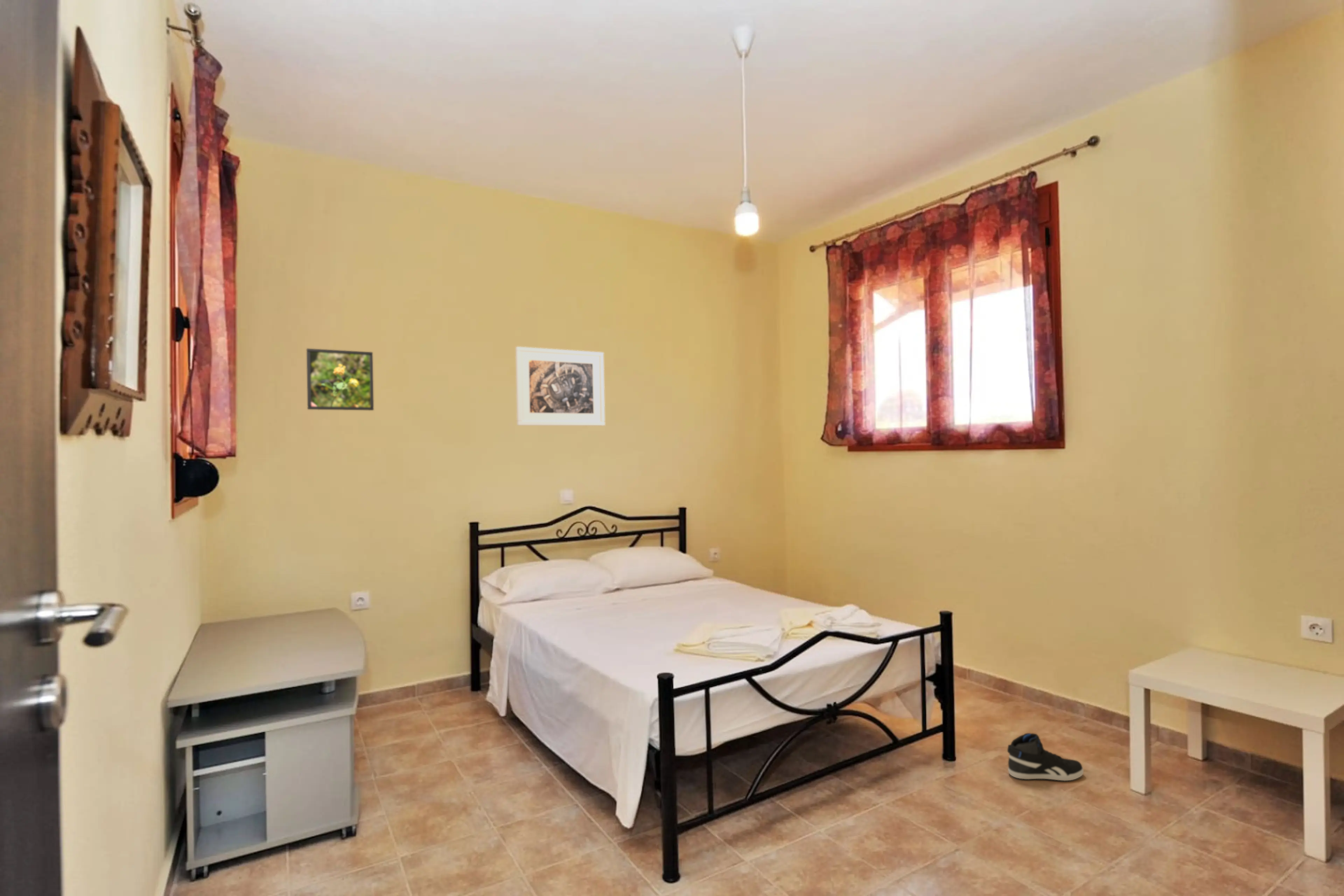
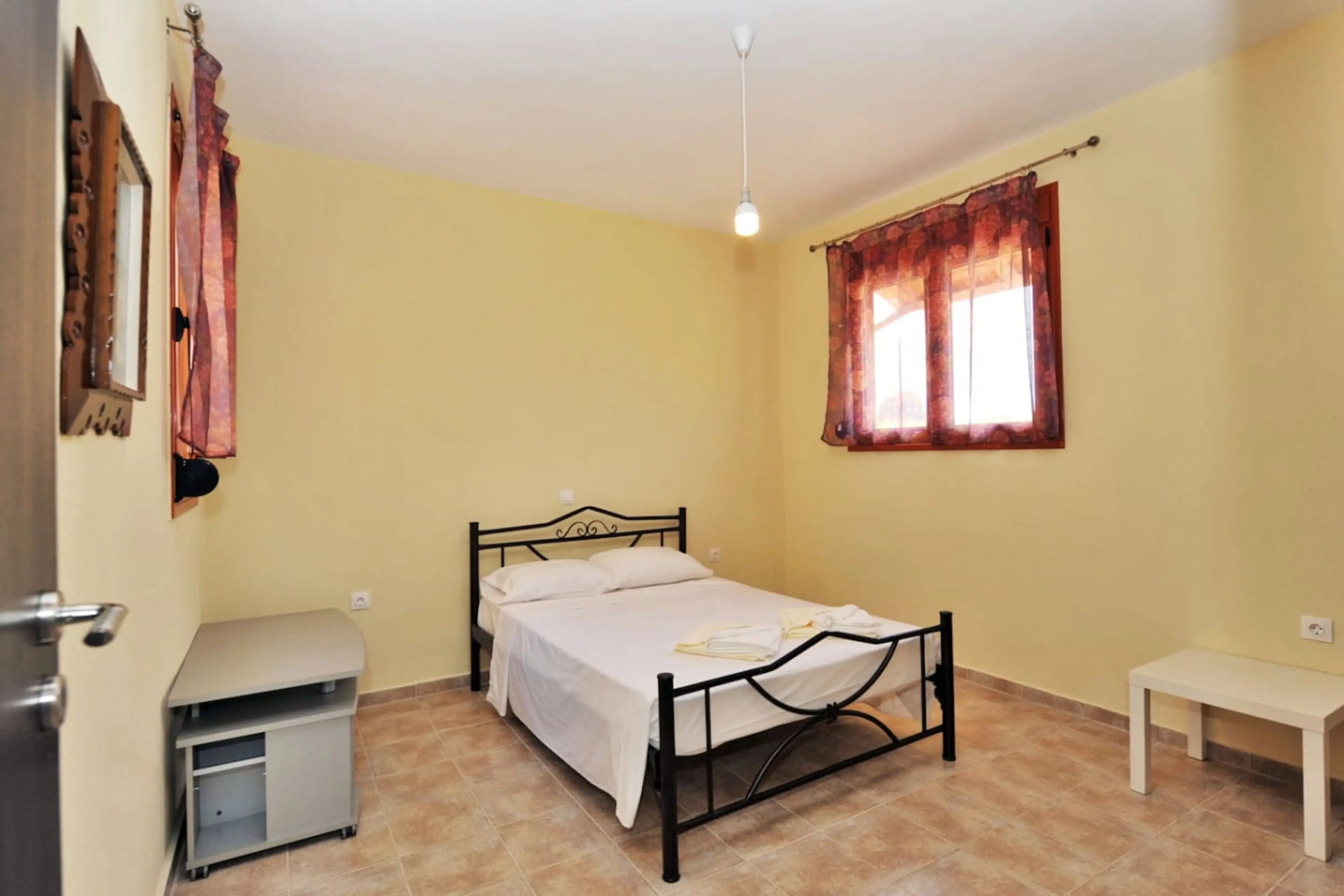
- sneaker (1046, 755)
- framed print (562, 387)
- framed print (341, 380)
